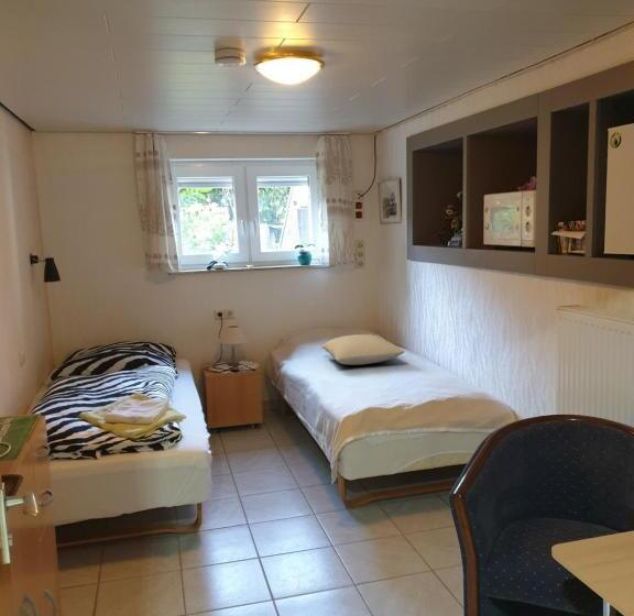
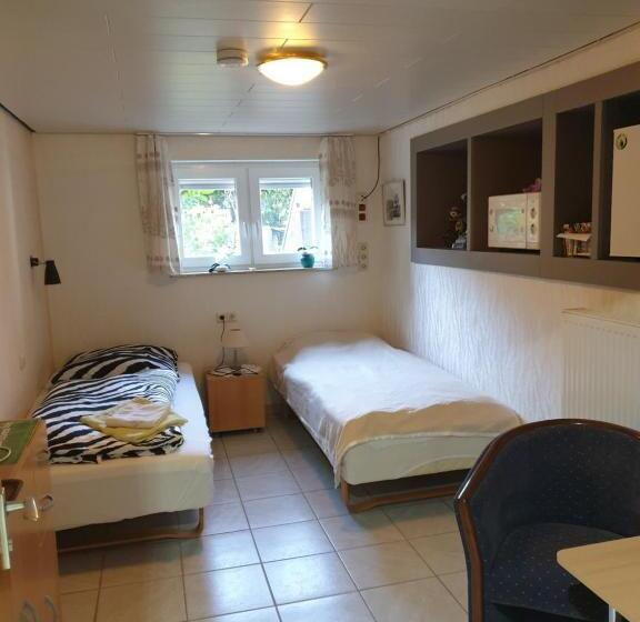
- pillow (361, 349)
